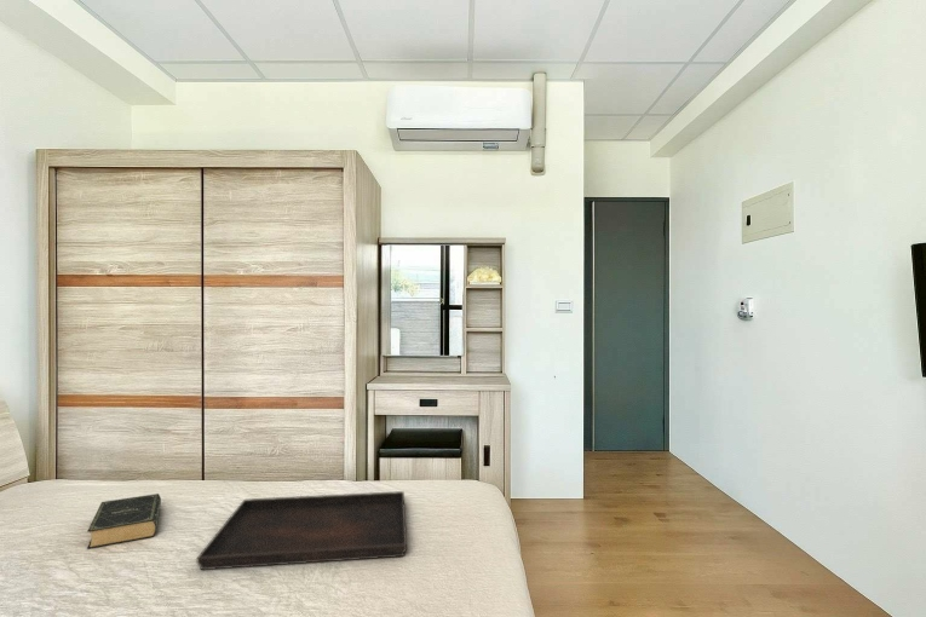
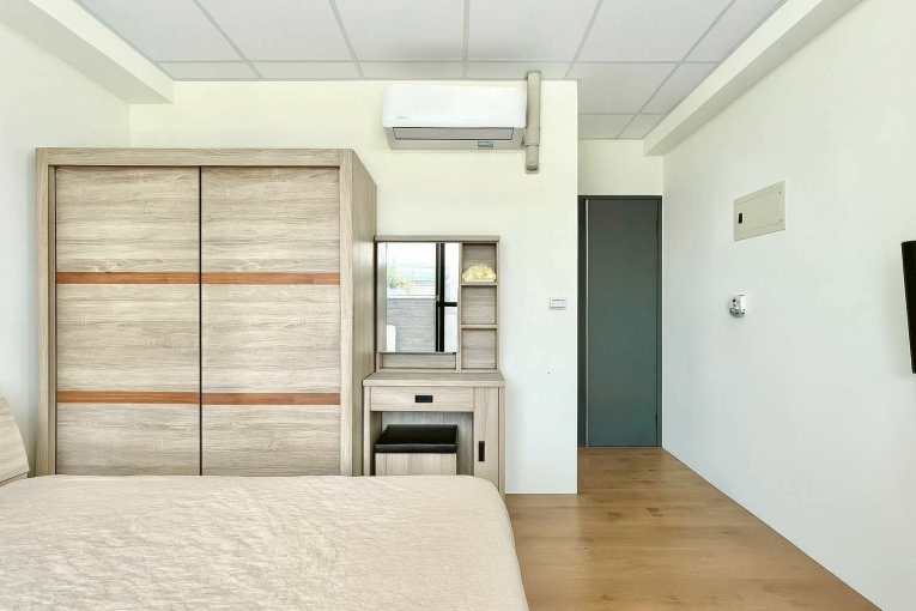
- serving tray (316, 525)
- book (127, 518)
